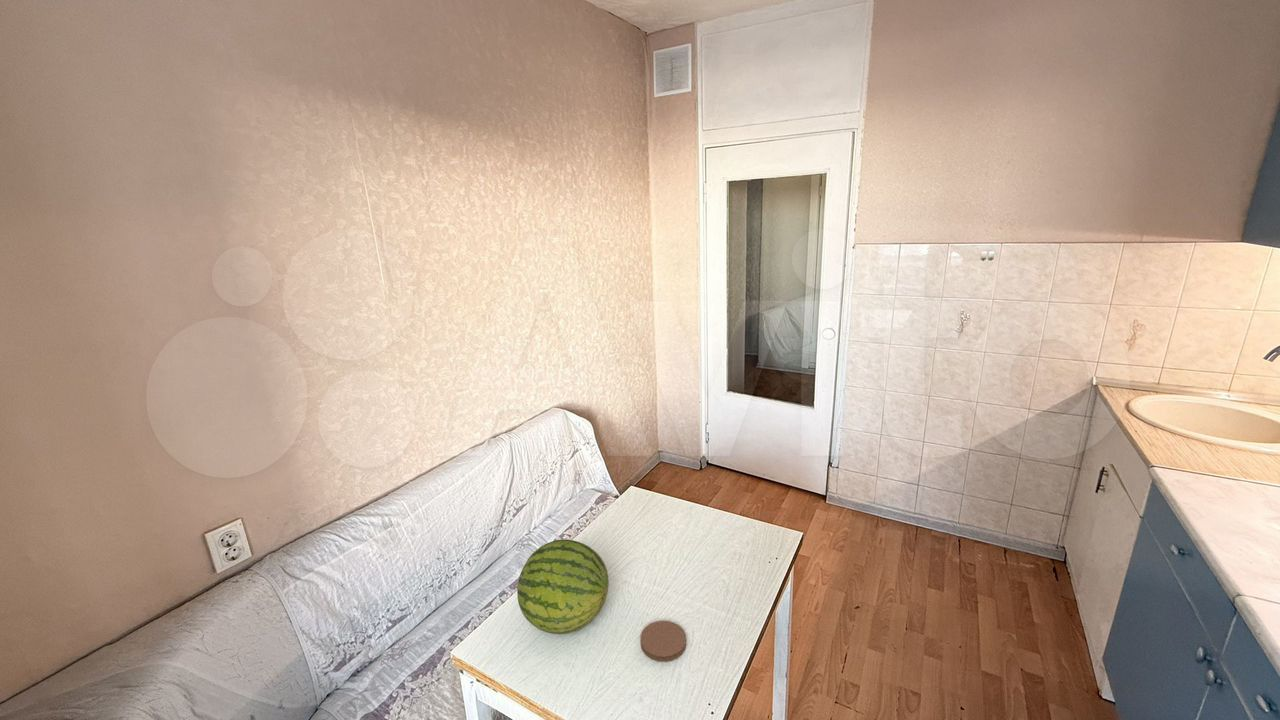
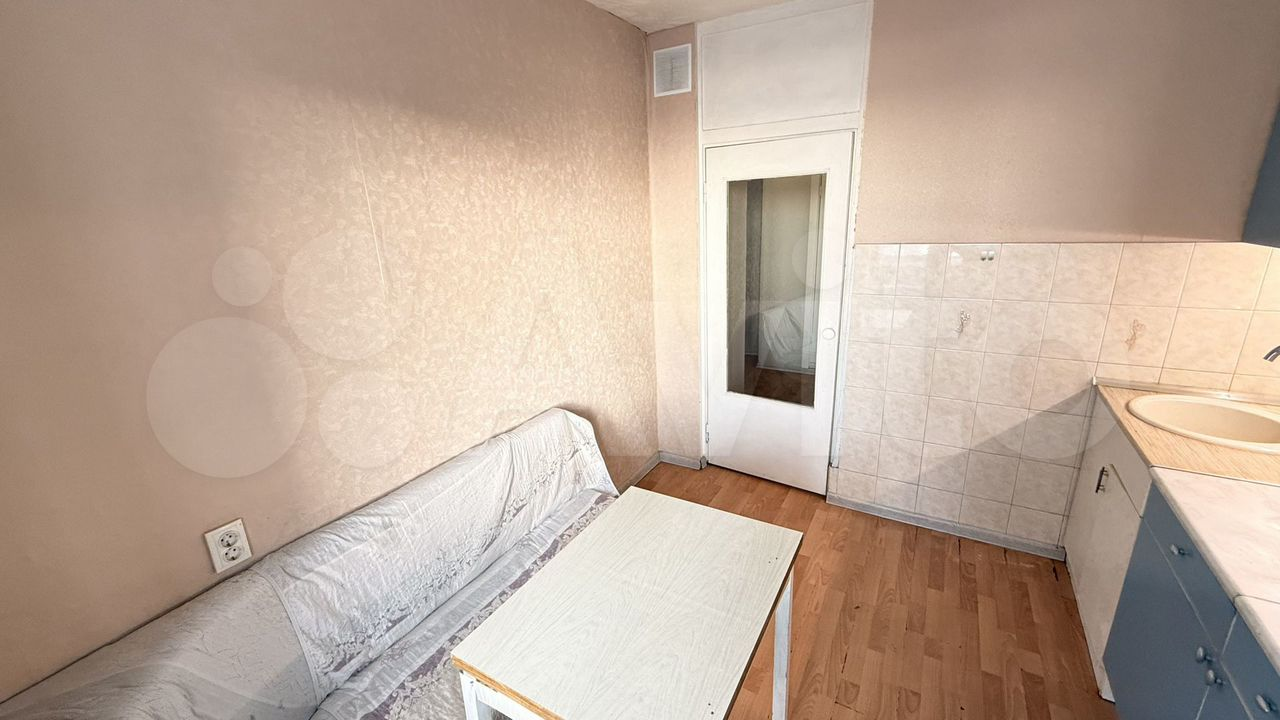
- coaster (663, 640)
- fruit (563, 585)
